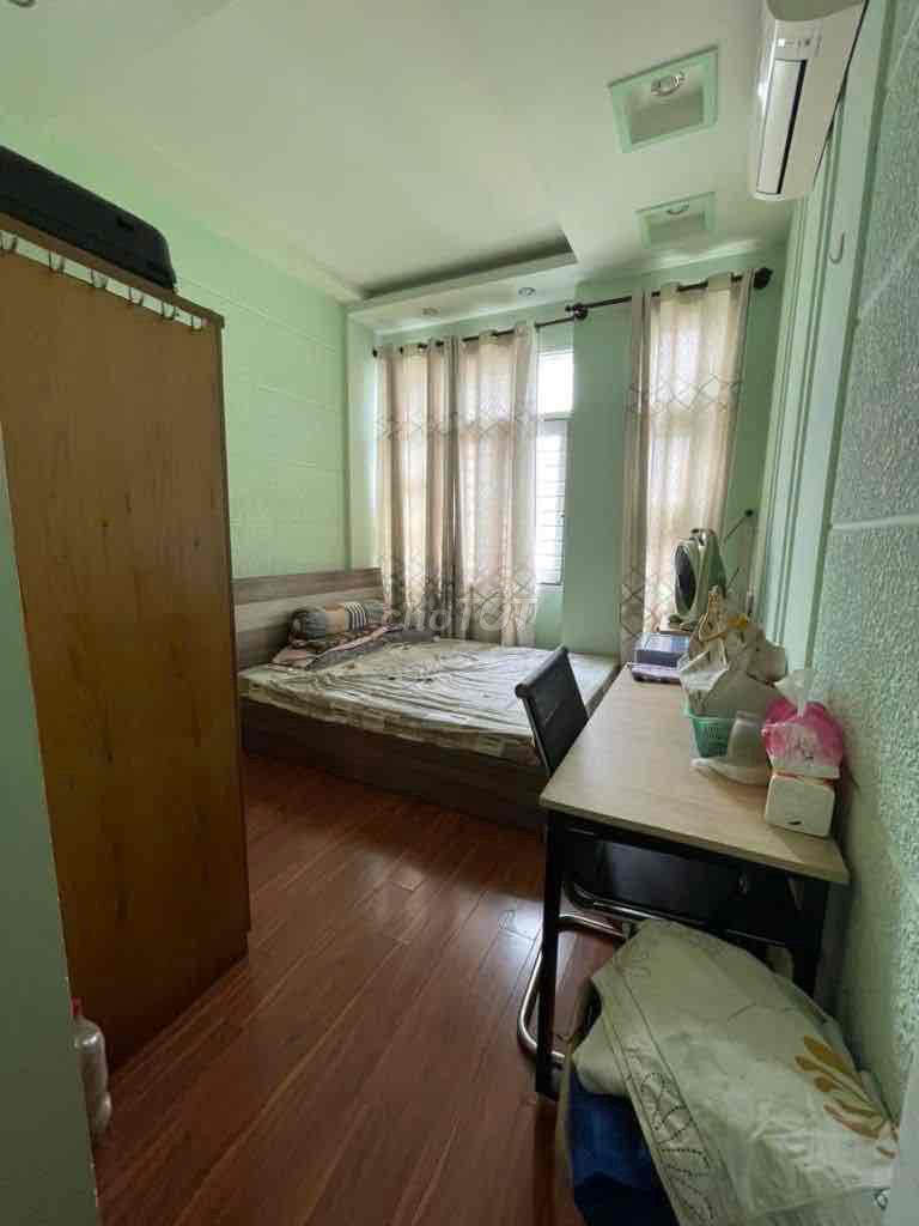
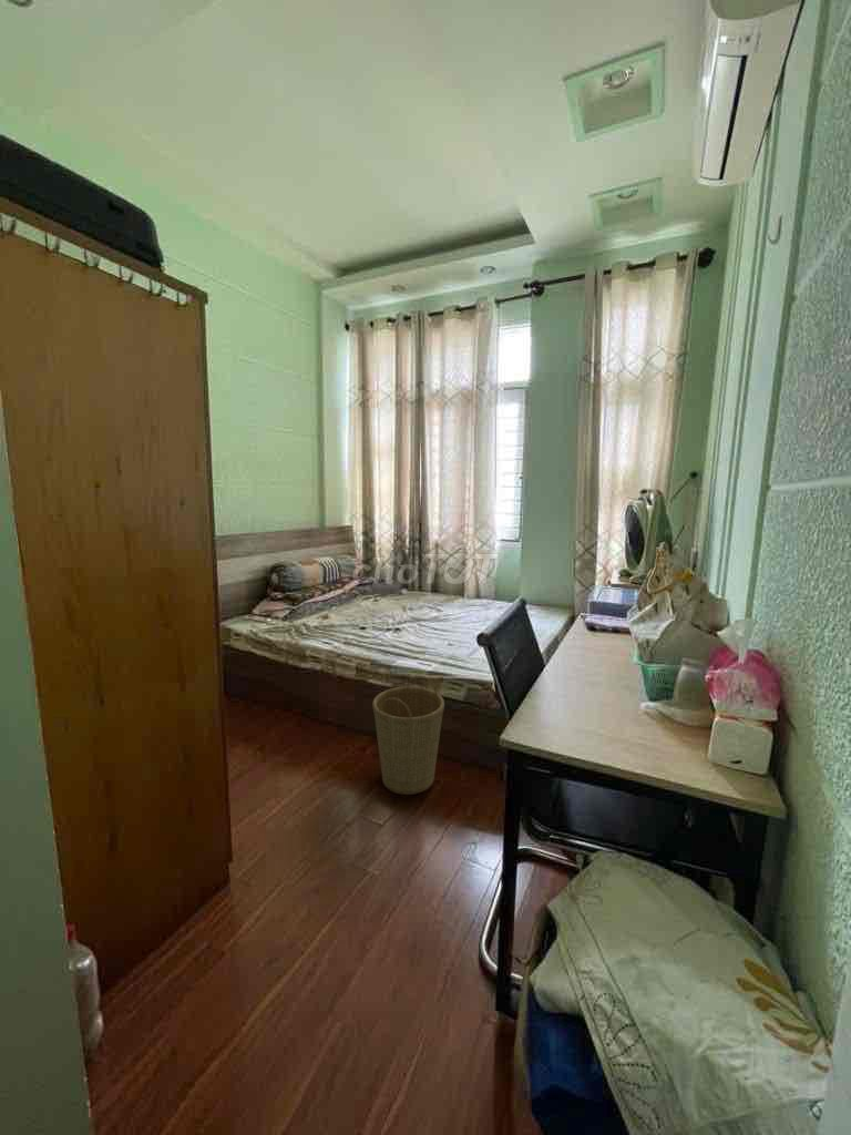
+ basket (408, 733)
